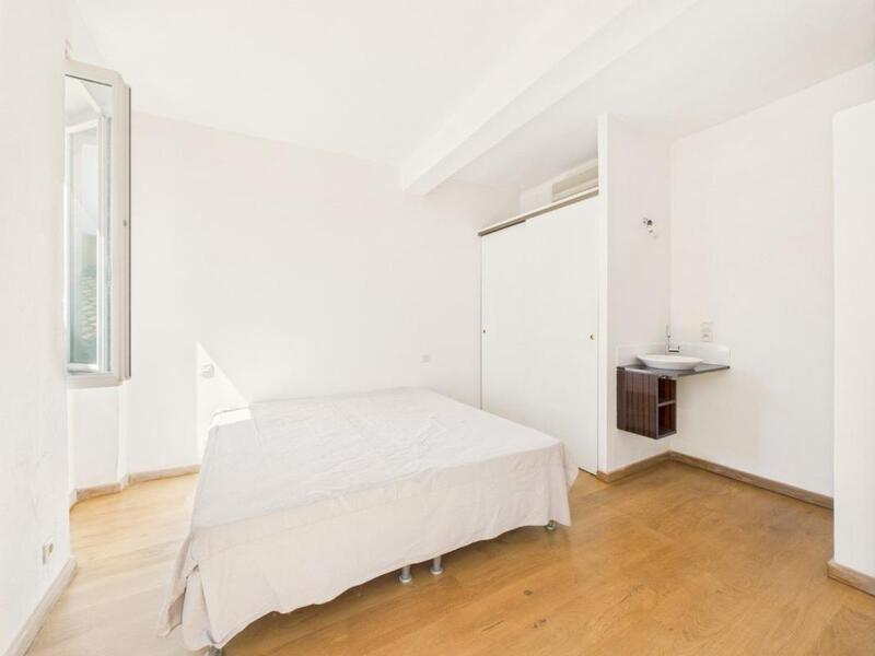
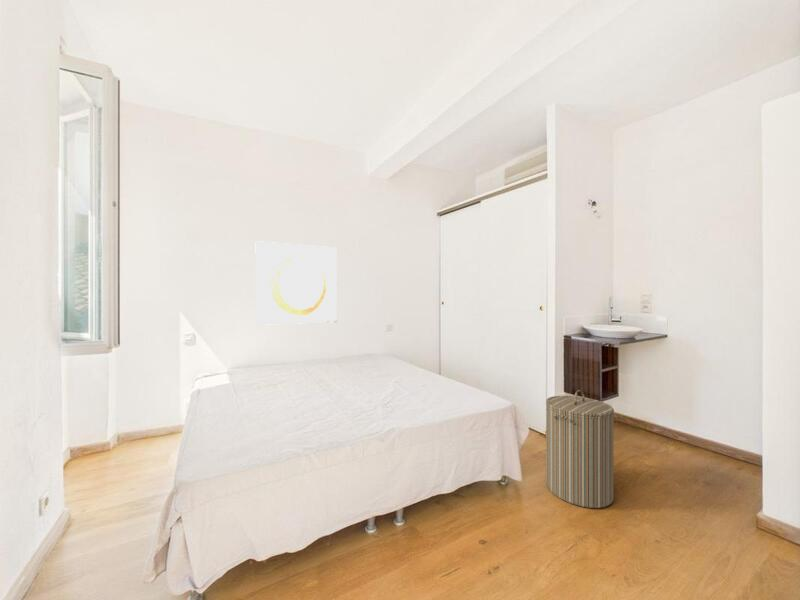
+ laundry hamper (578, 440)
+ wall art (298, 284)
